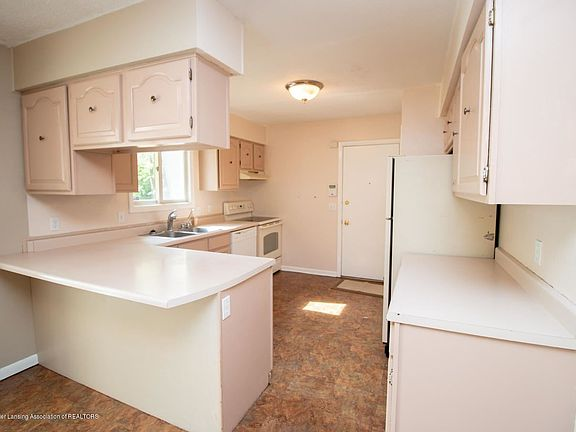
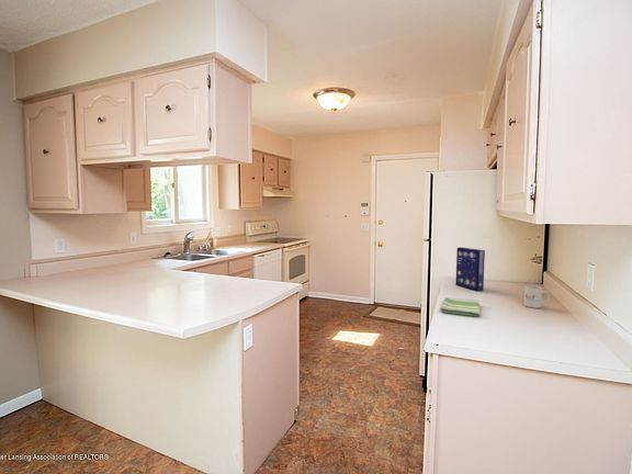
+ mug (535, 296)
+ cereal box (470, 268)
+ dish towel (460, 305)
